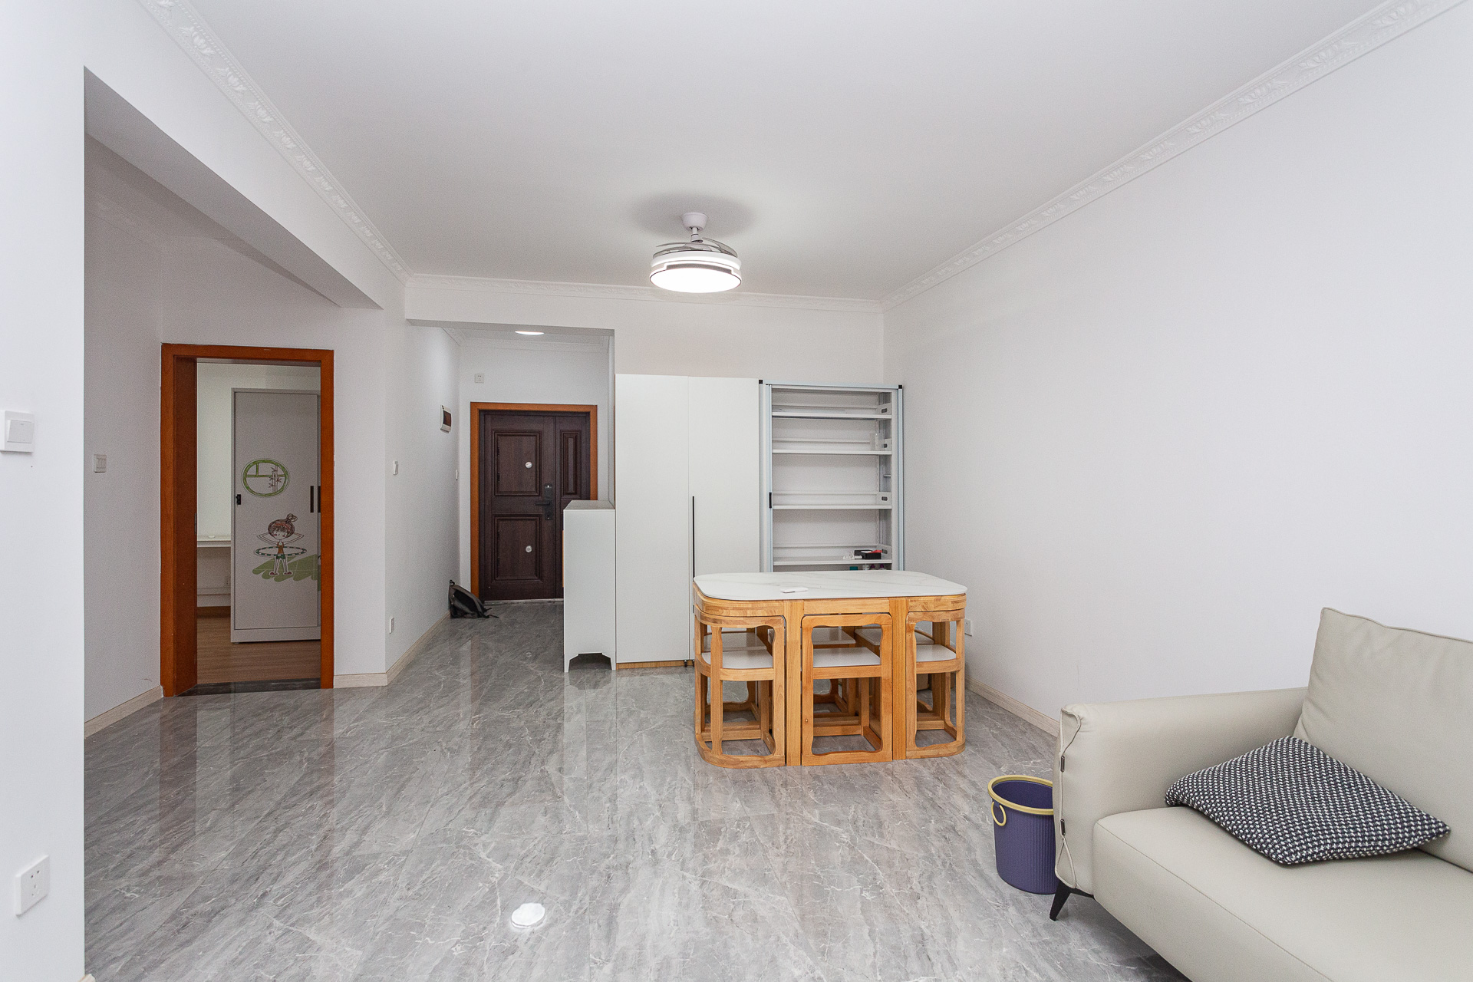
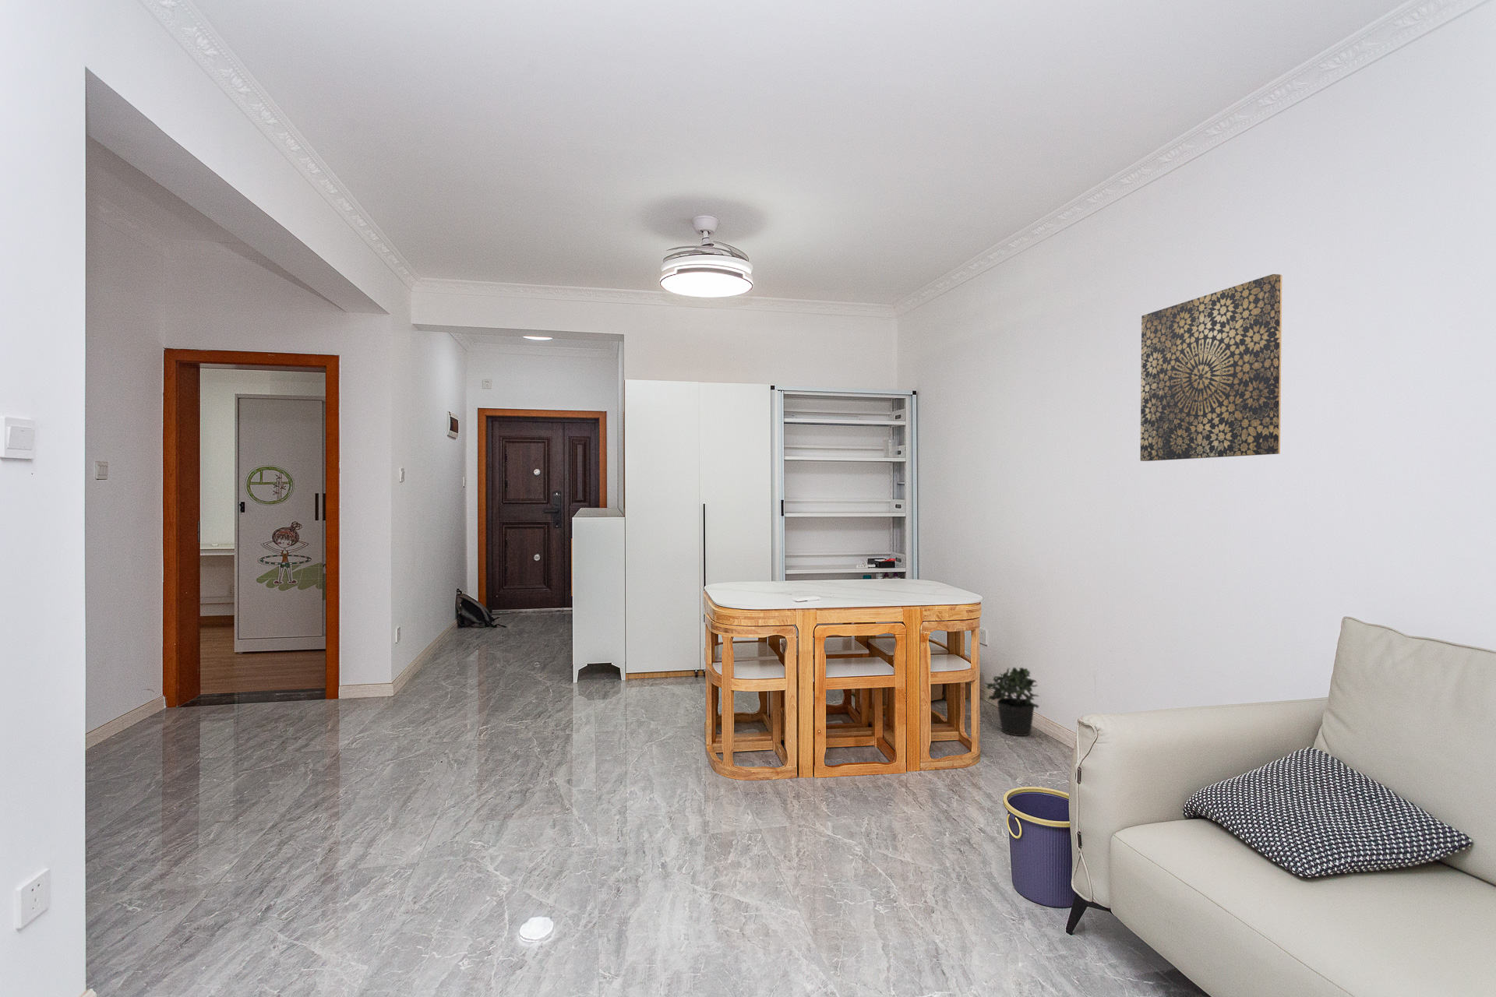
+ potted plant (1016, 699)
+ wall art (1203, 377)
